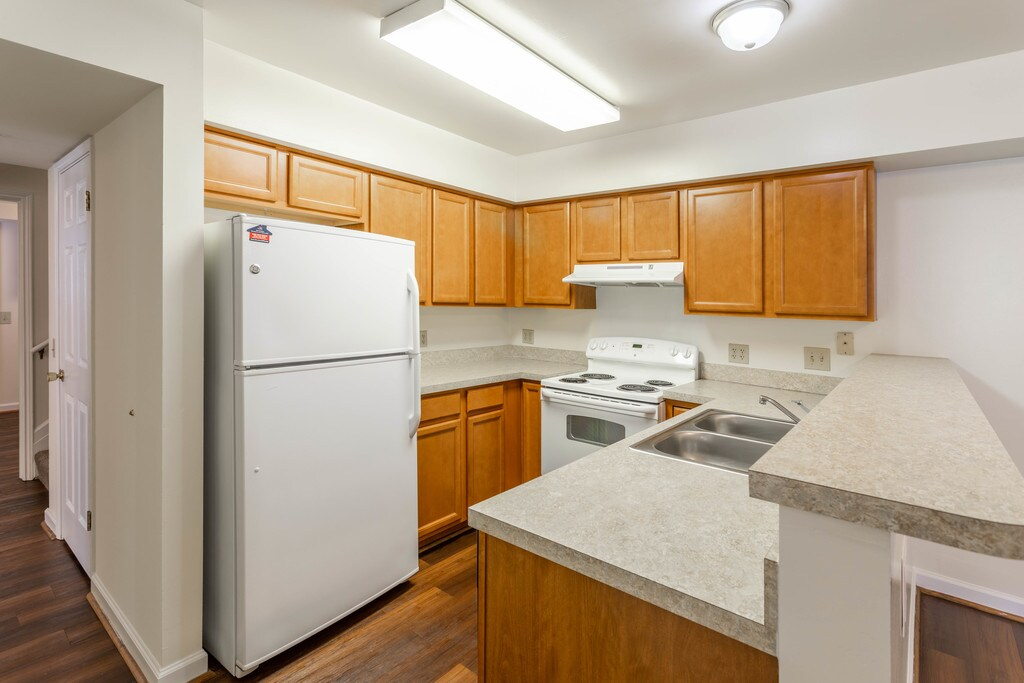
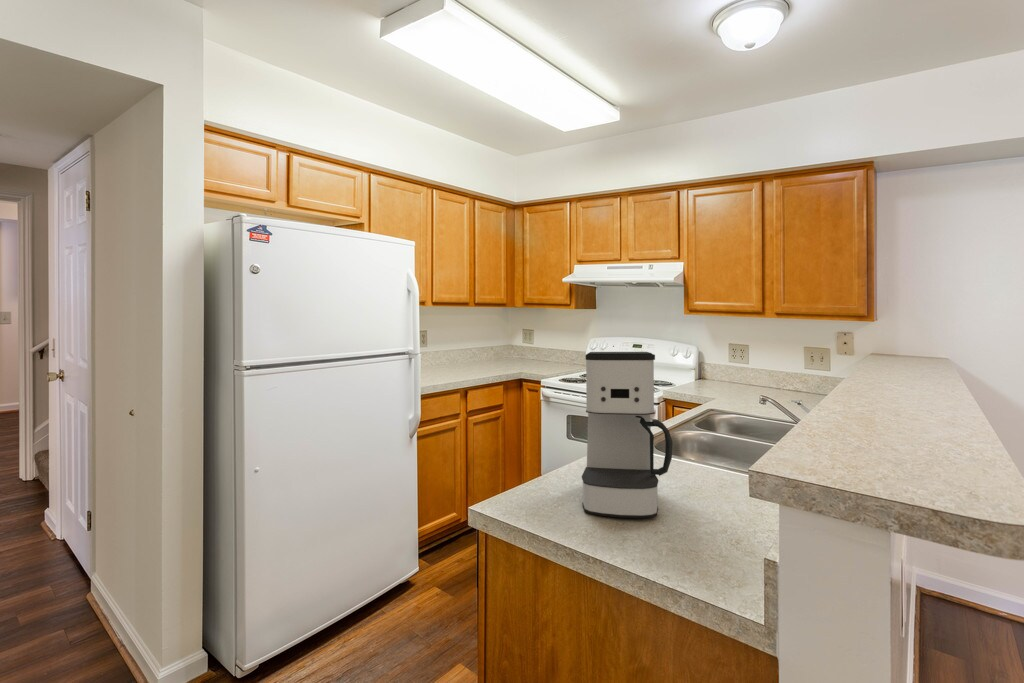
+ coffee maker (626, 427)
